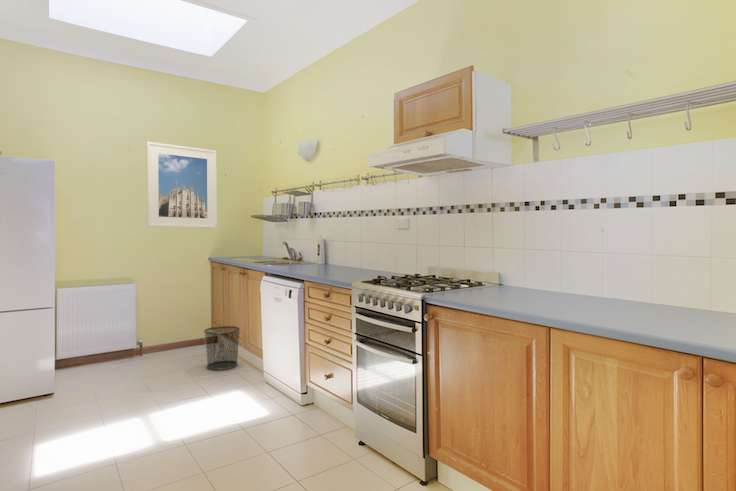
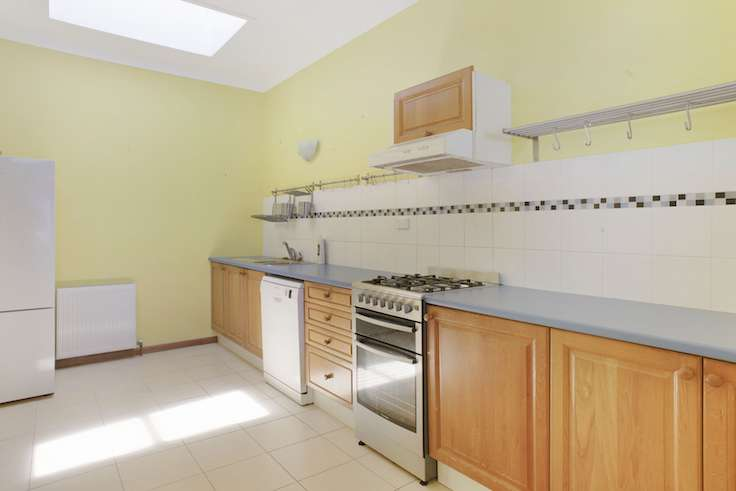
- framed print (183, 186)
- waste bin (222, 347)
